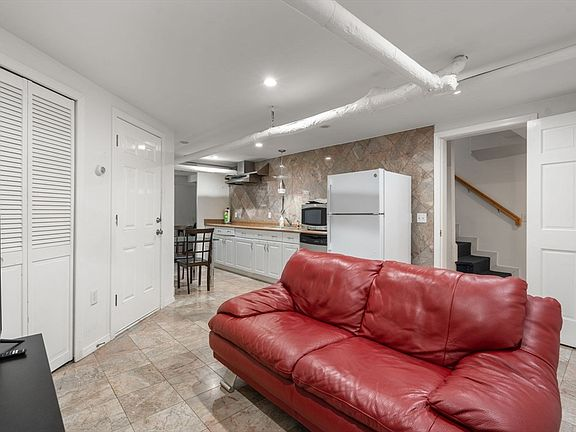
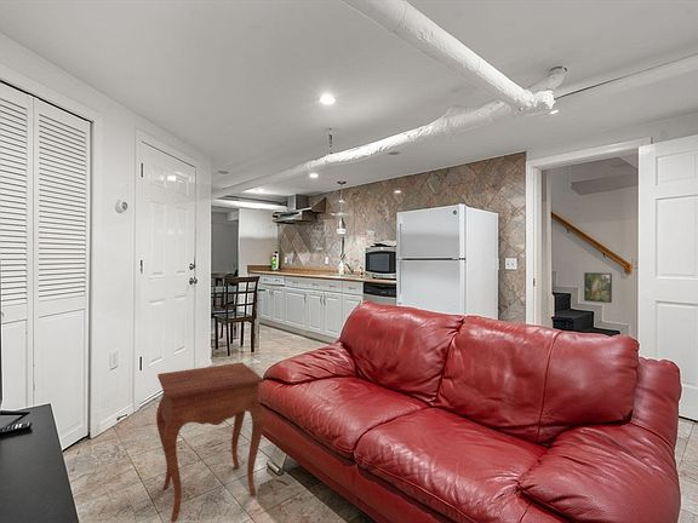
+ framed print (597, 287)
+ side table (211, 424)
